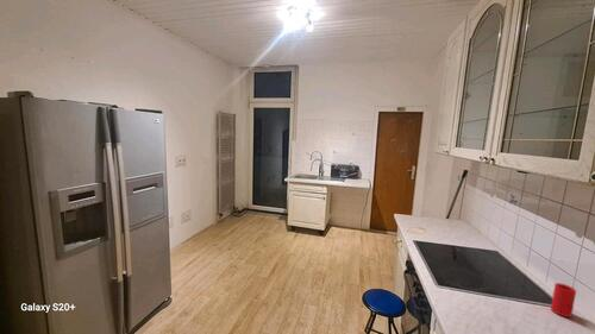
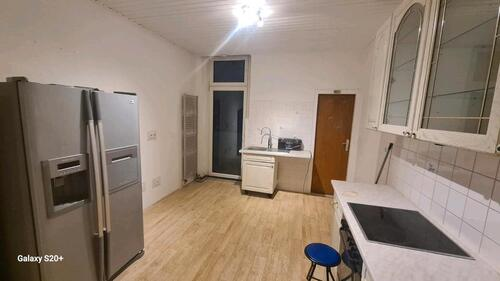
- cup (563, 300)
